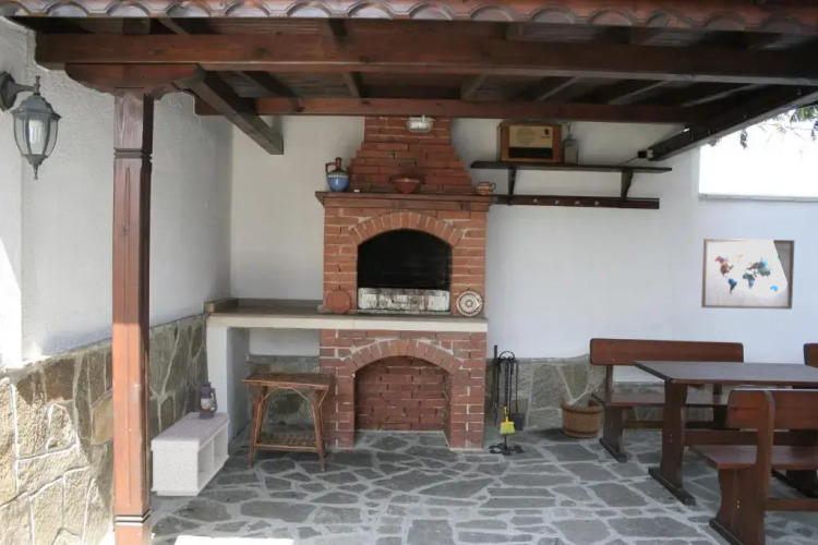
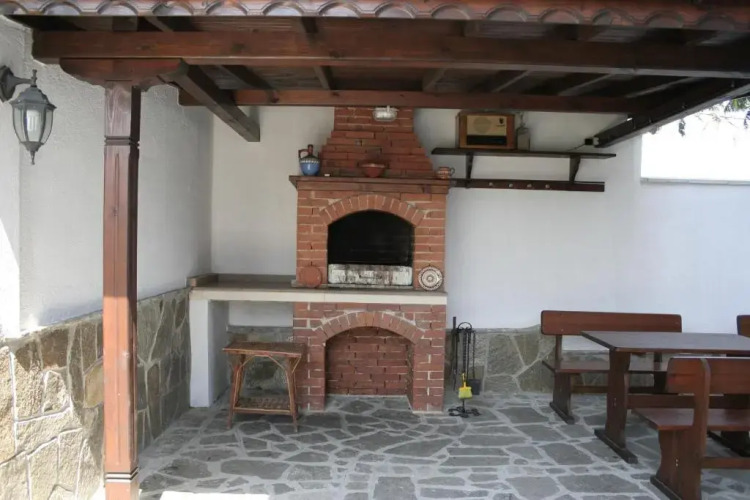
- wall art (747, 274)
- lantern (206, 399)
- bench (193, 450)
- bucket (580, 414)
